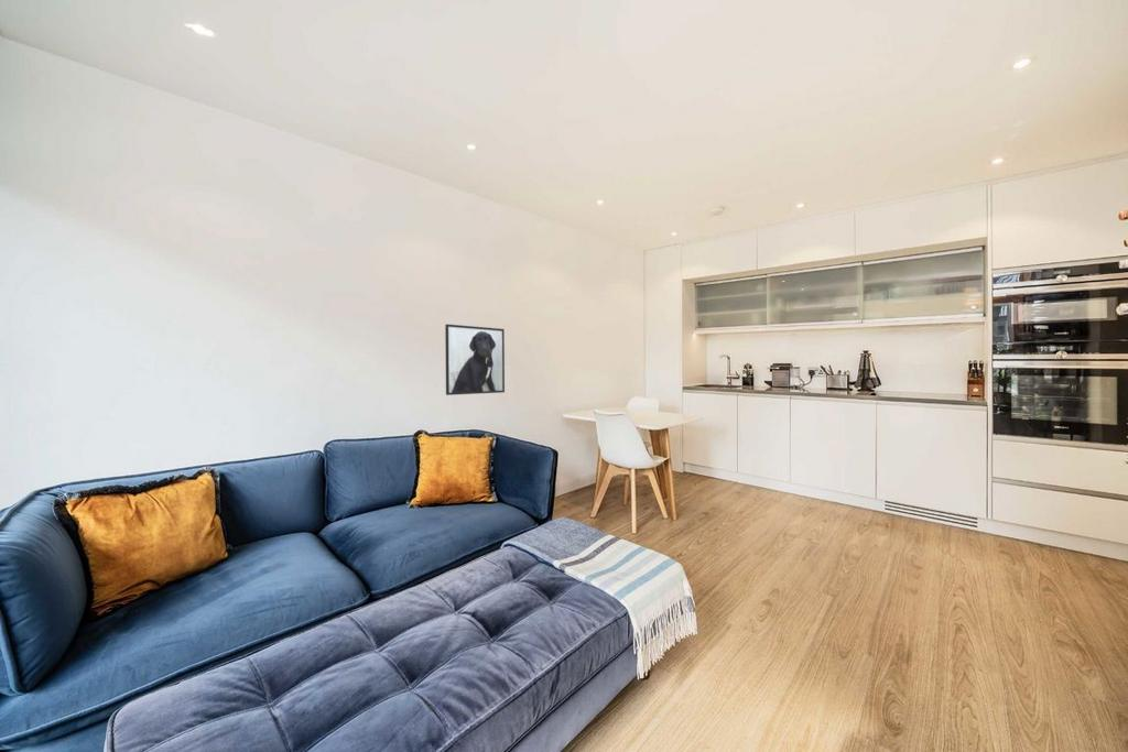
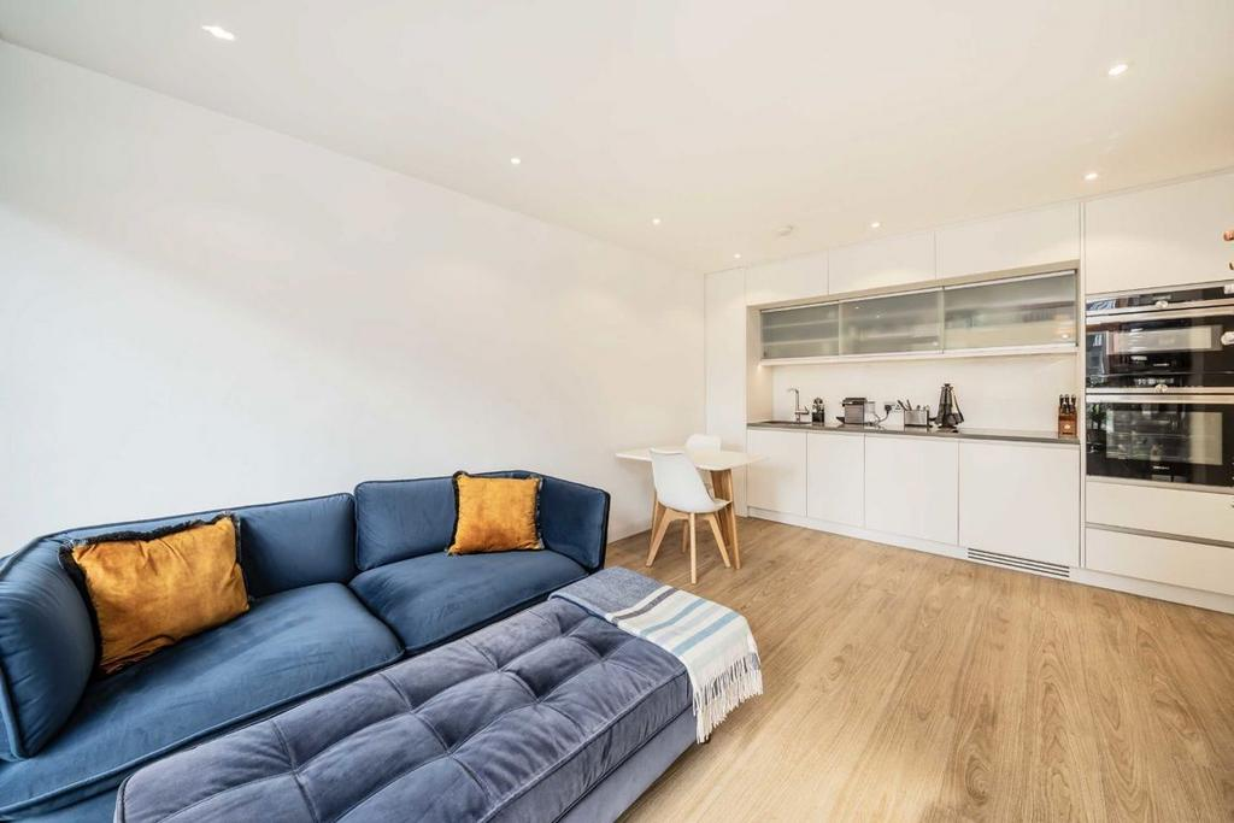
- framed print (476, 360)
